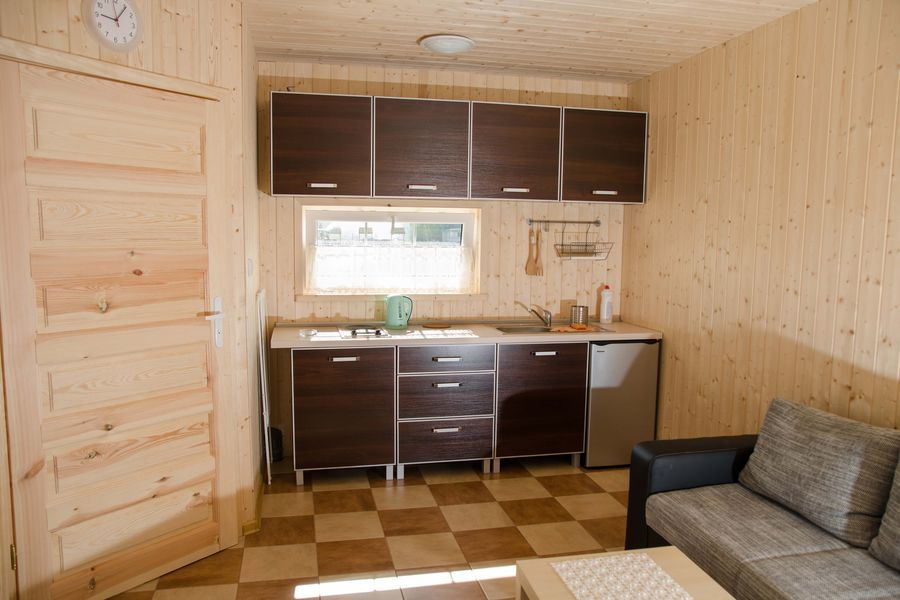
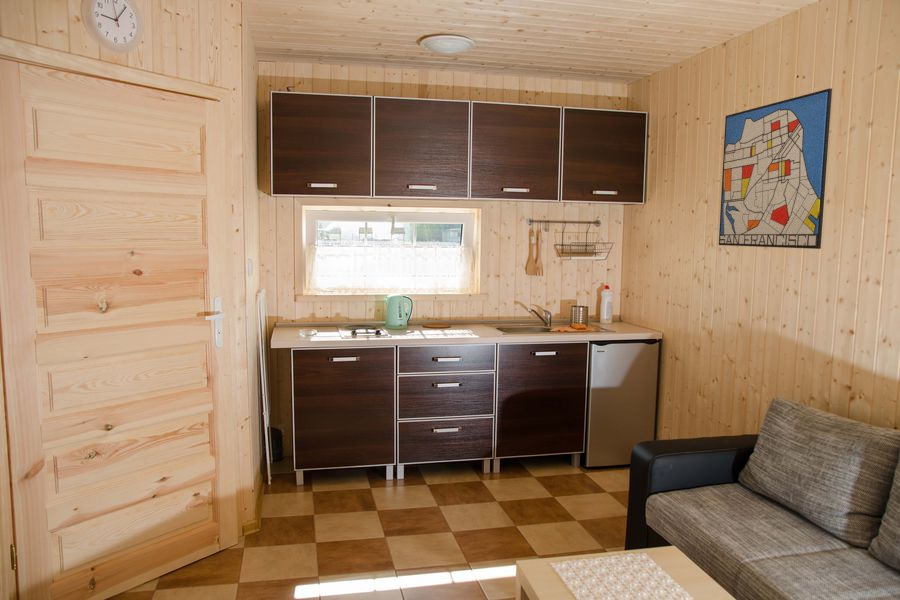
+ wall art (768, 176)
